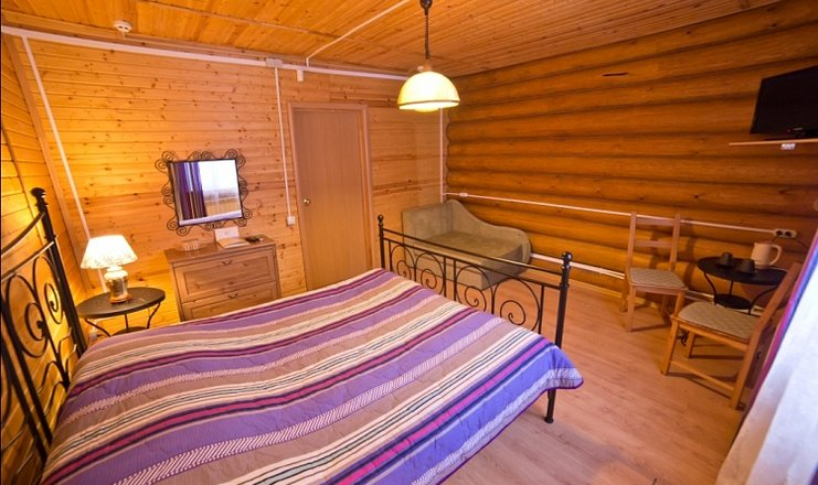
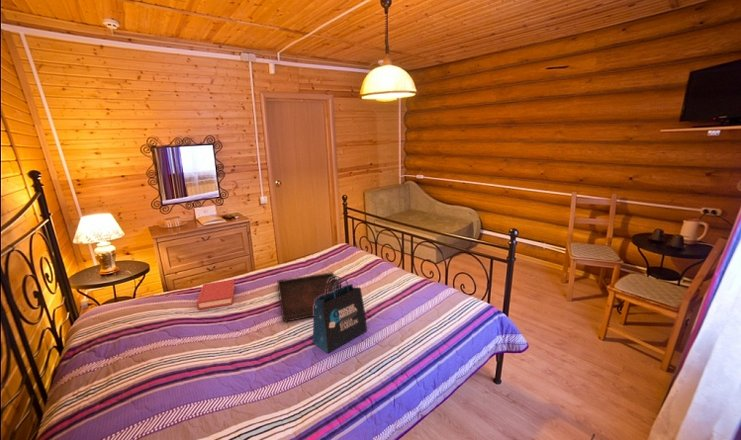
+ tote bag (339, 308)
+ serving tray (311, 294)
+ hardback book (217, 293)
